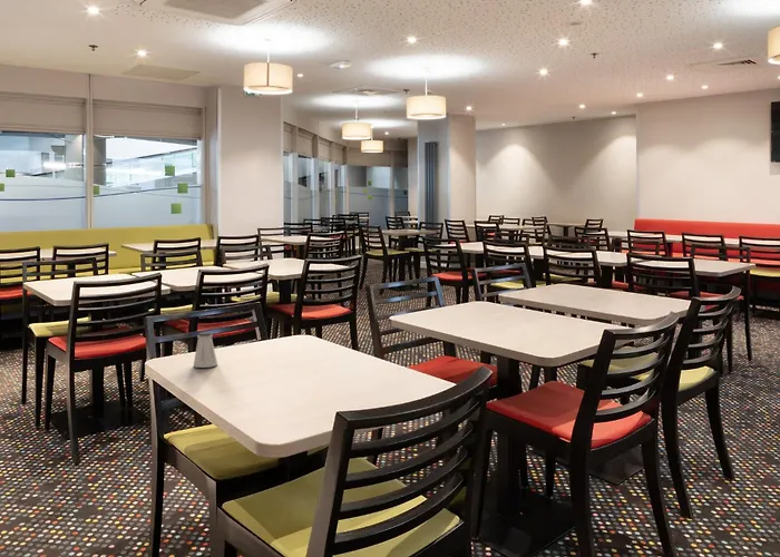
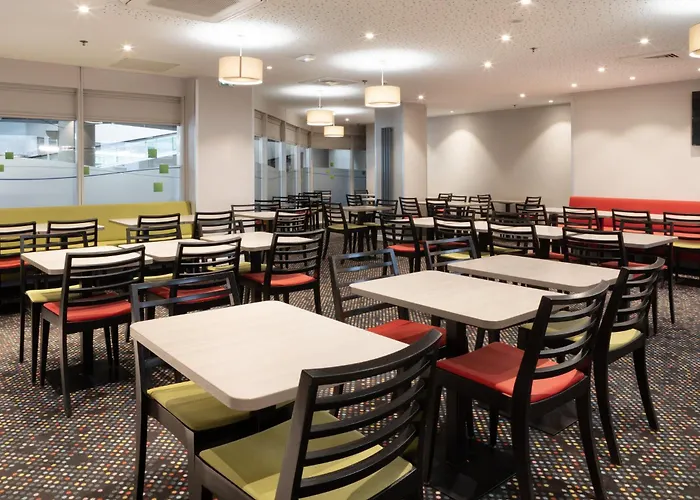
- saltshaker (205, 349)
